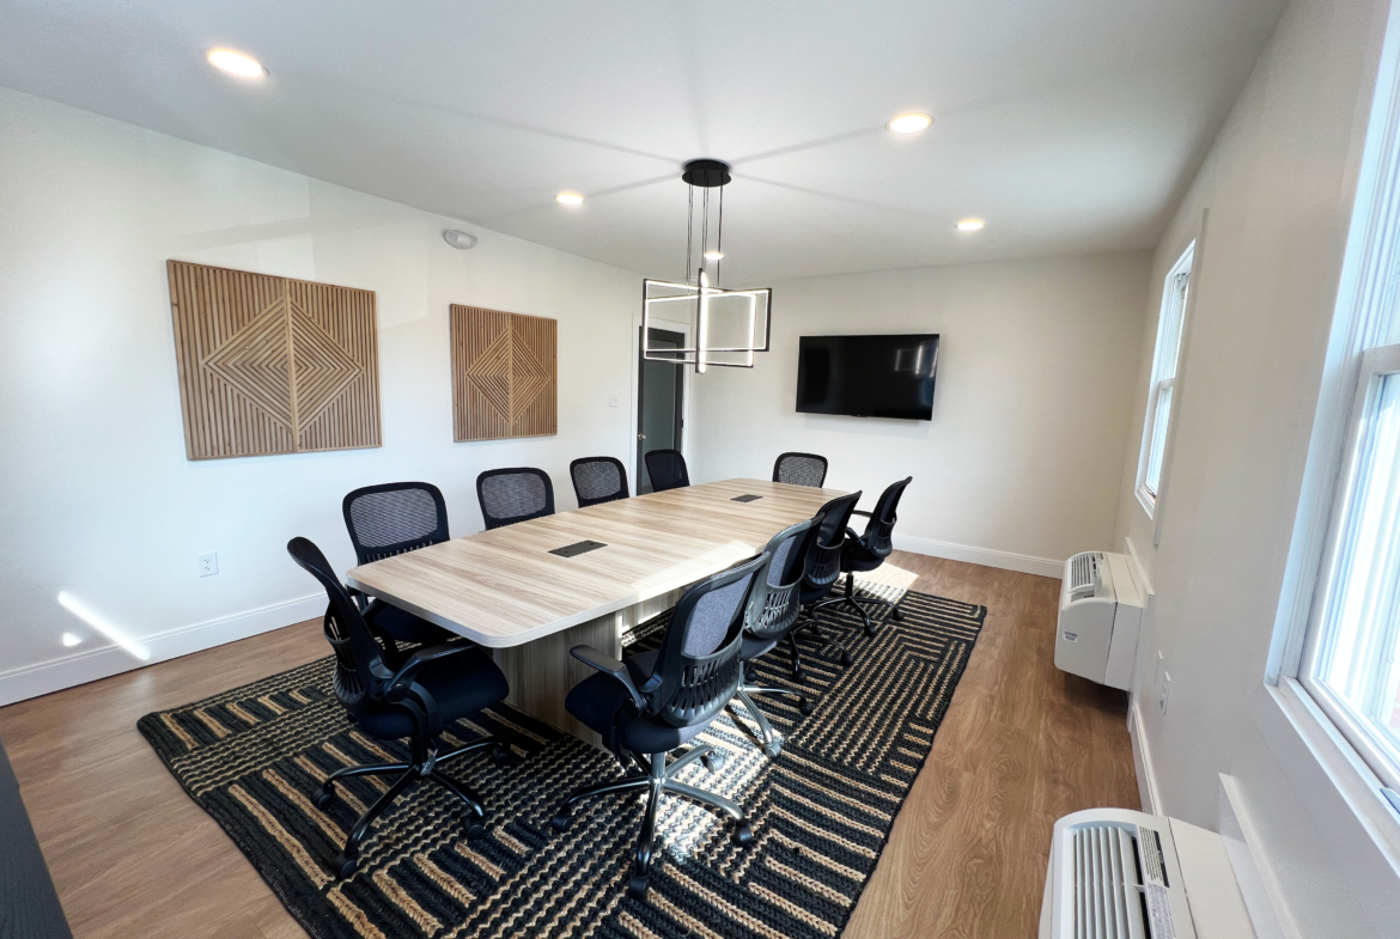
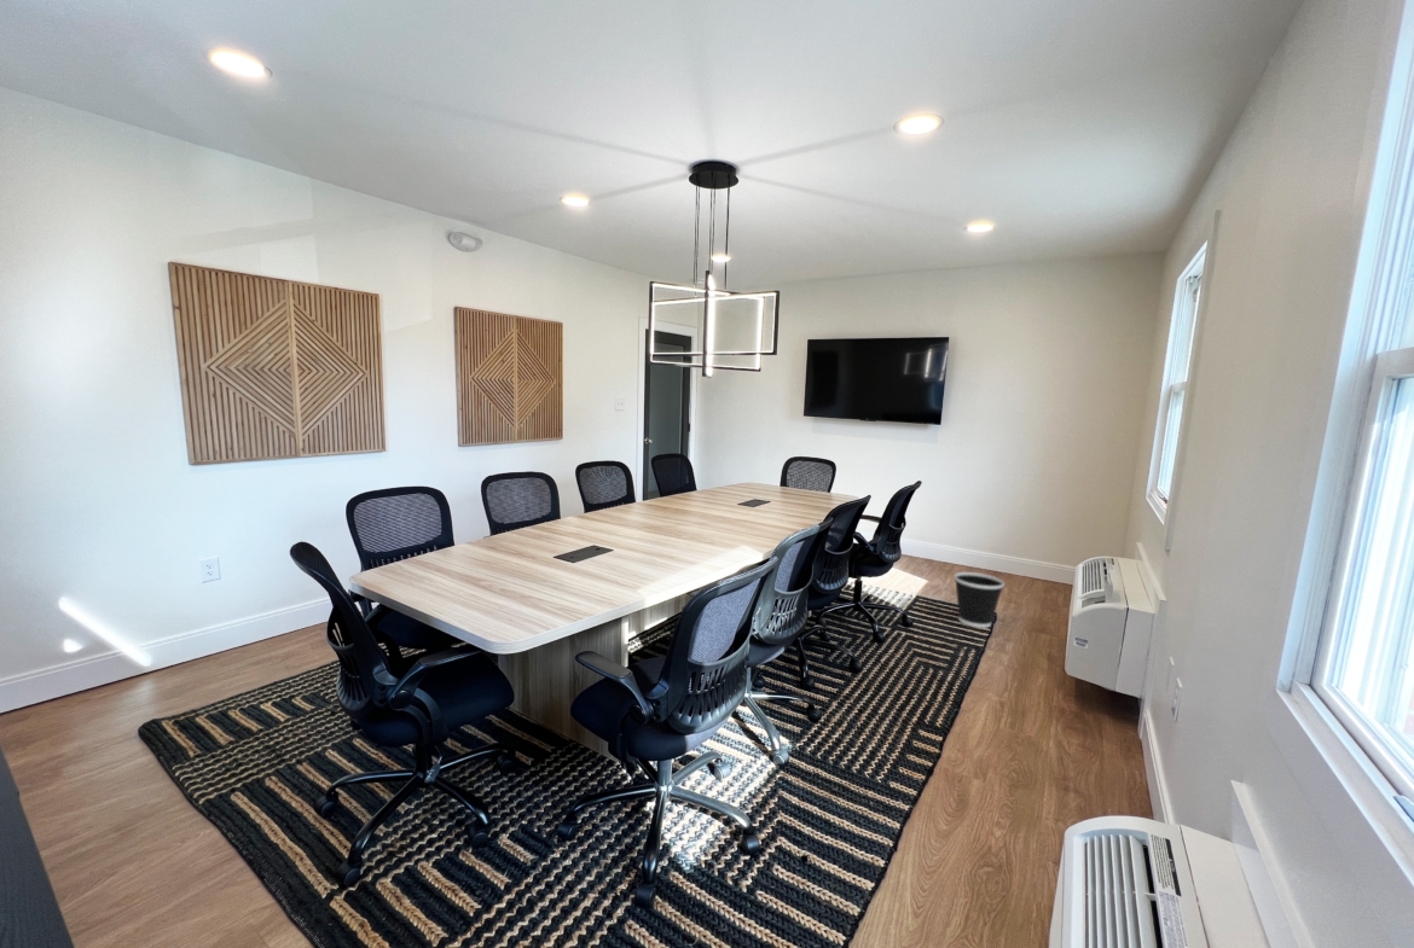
+ wastebasket (977, 600)
